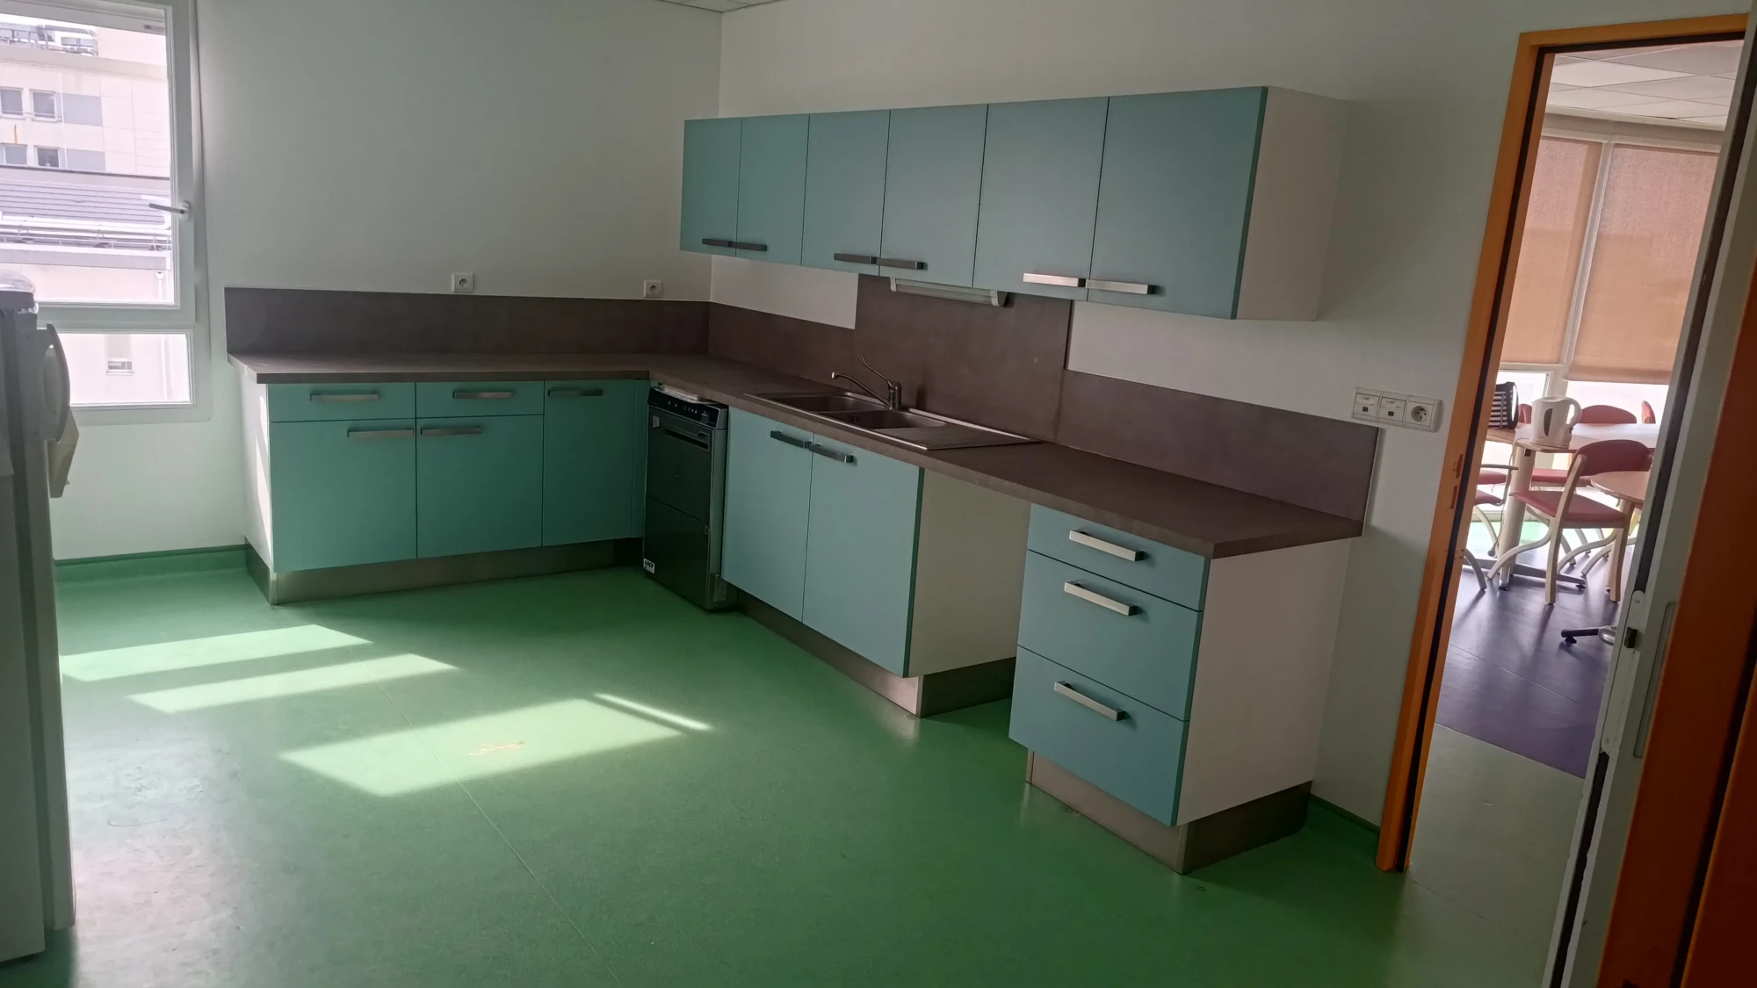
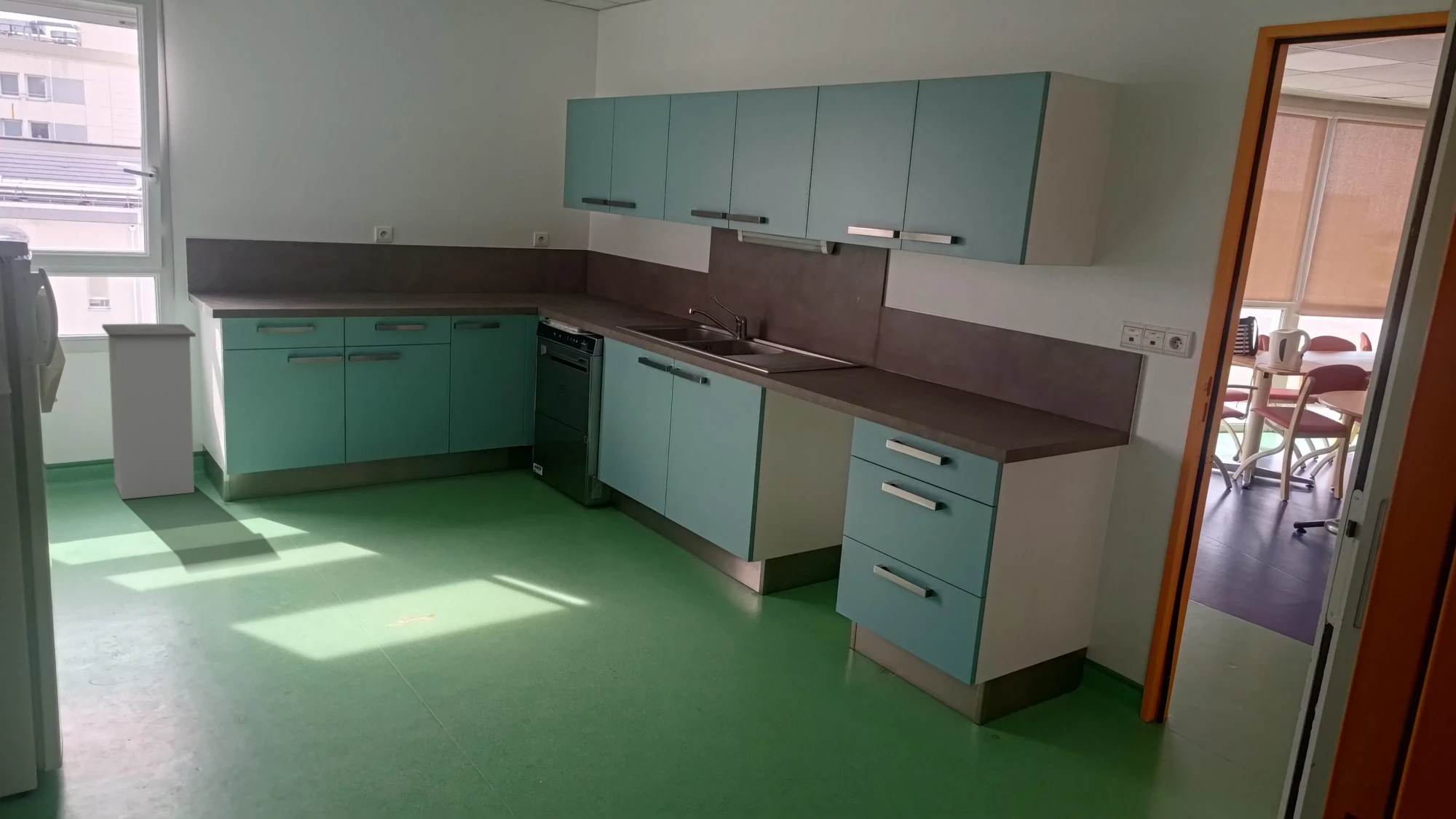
+ trash can (151, 408)
